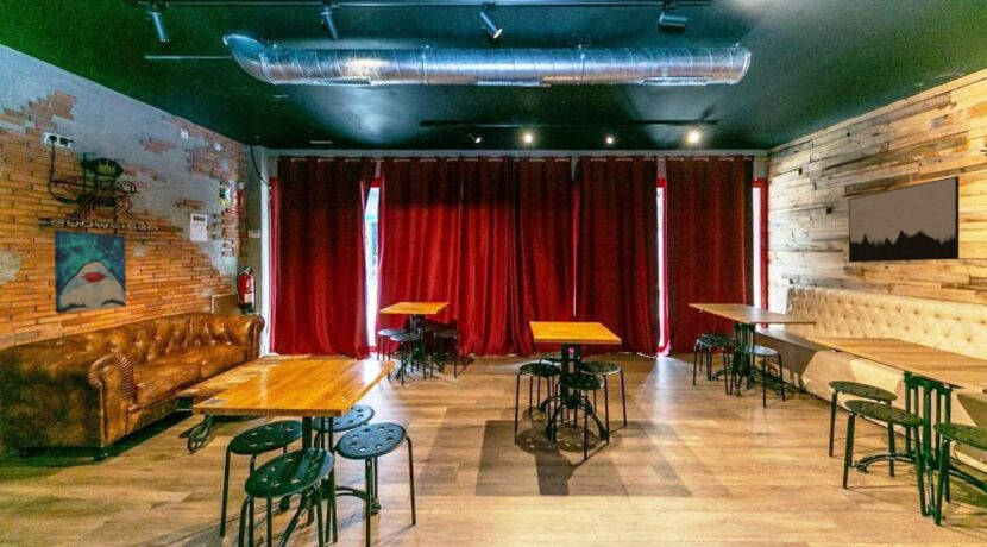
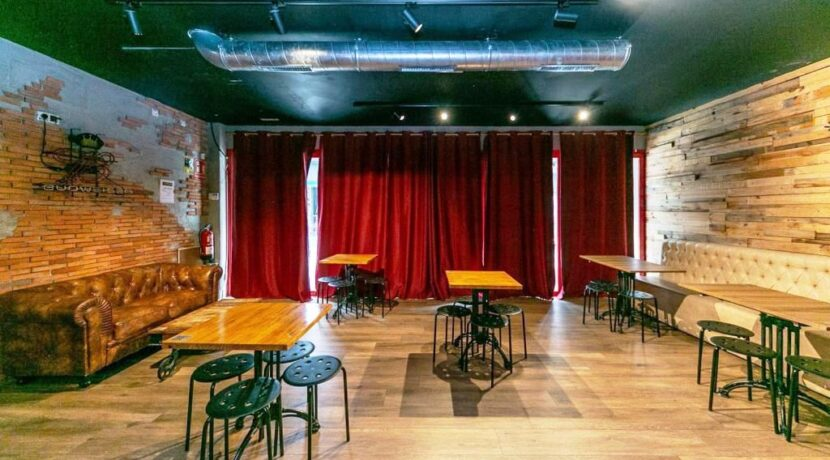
- wall art (93, 271)
- wall art (895, 225)
